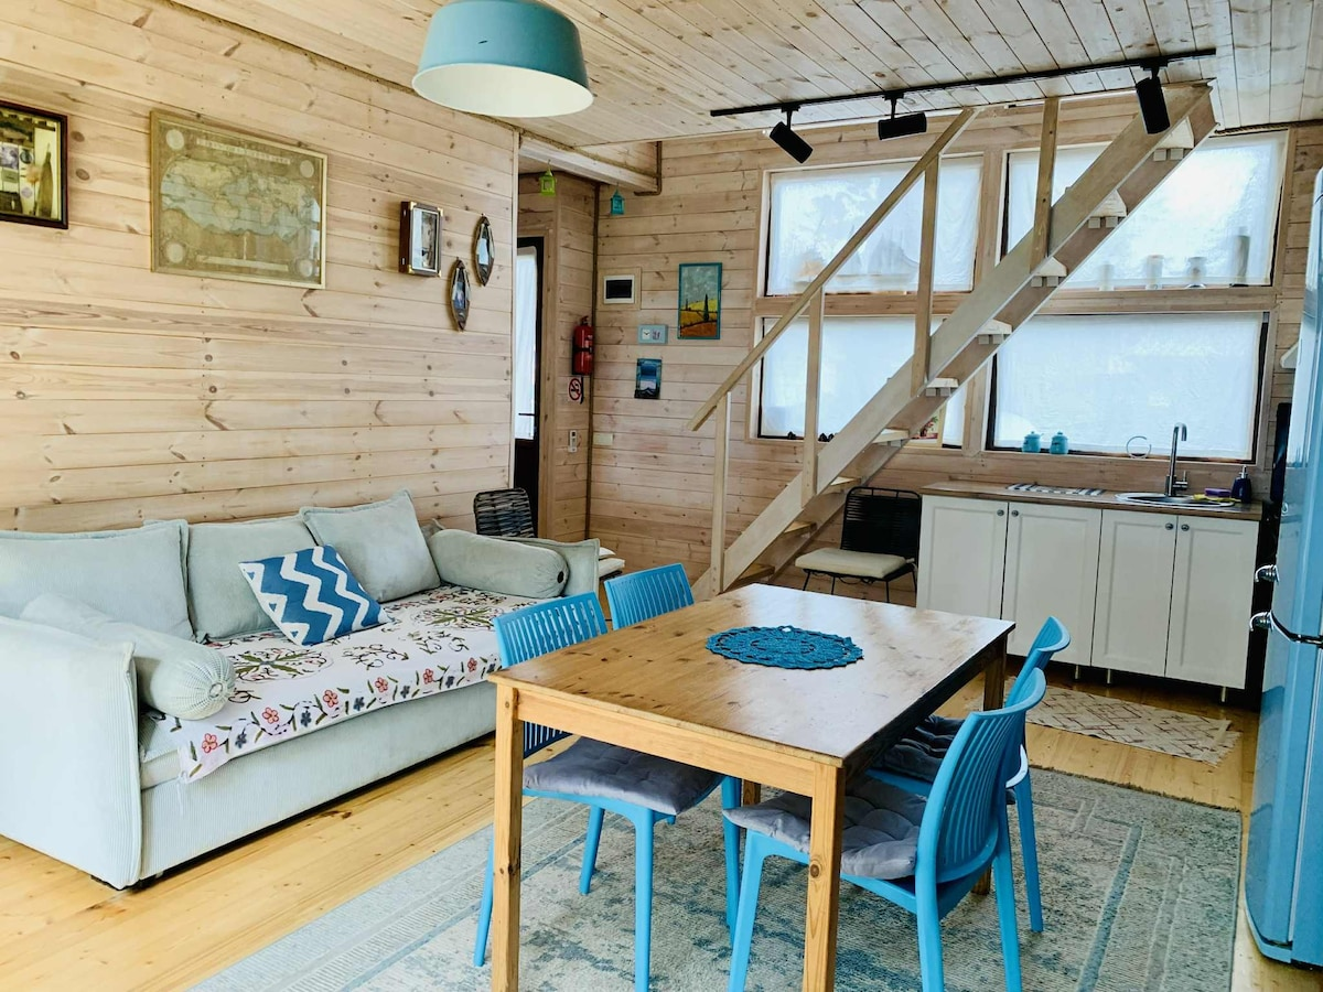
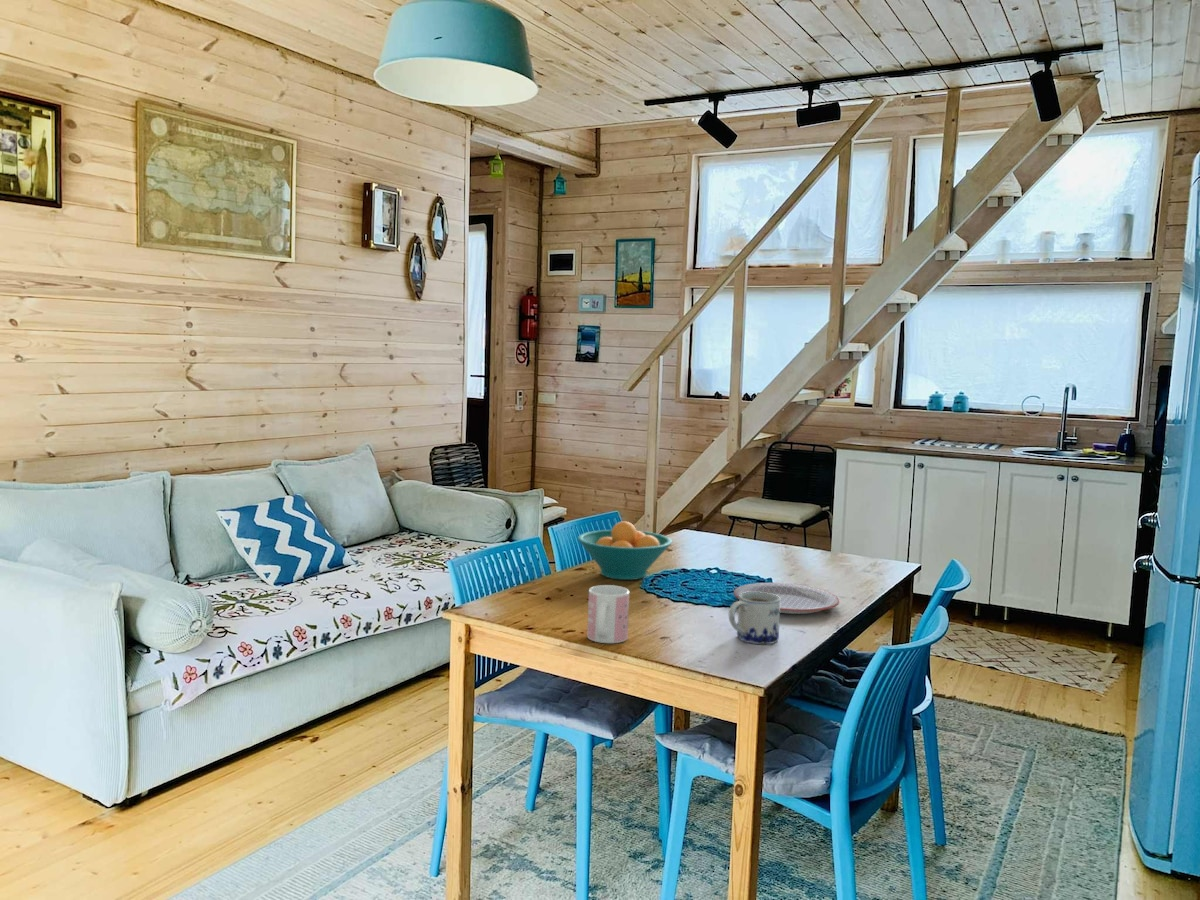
+ mug (607, 615)
+ plate (785, 599)
+ fruit bowl (624, 548)
+ mug (754, 618)
